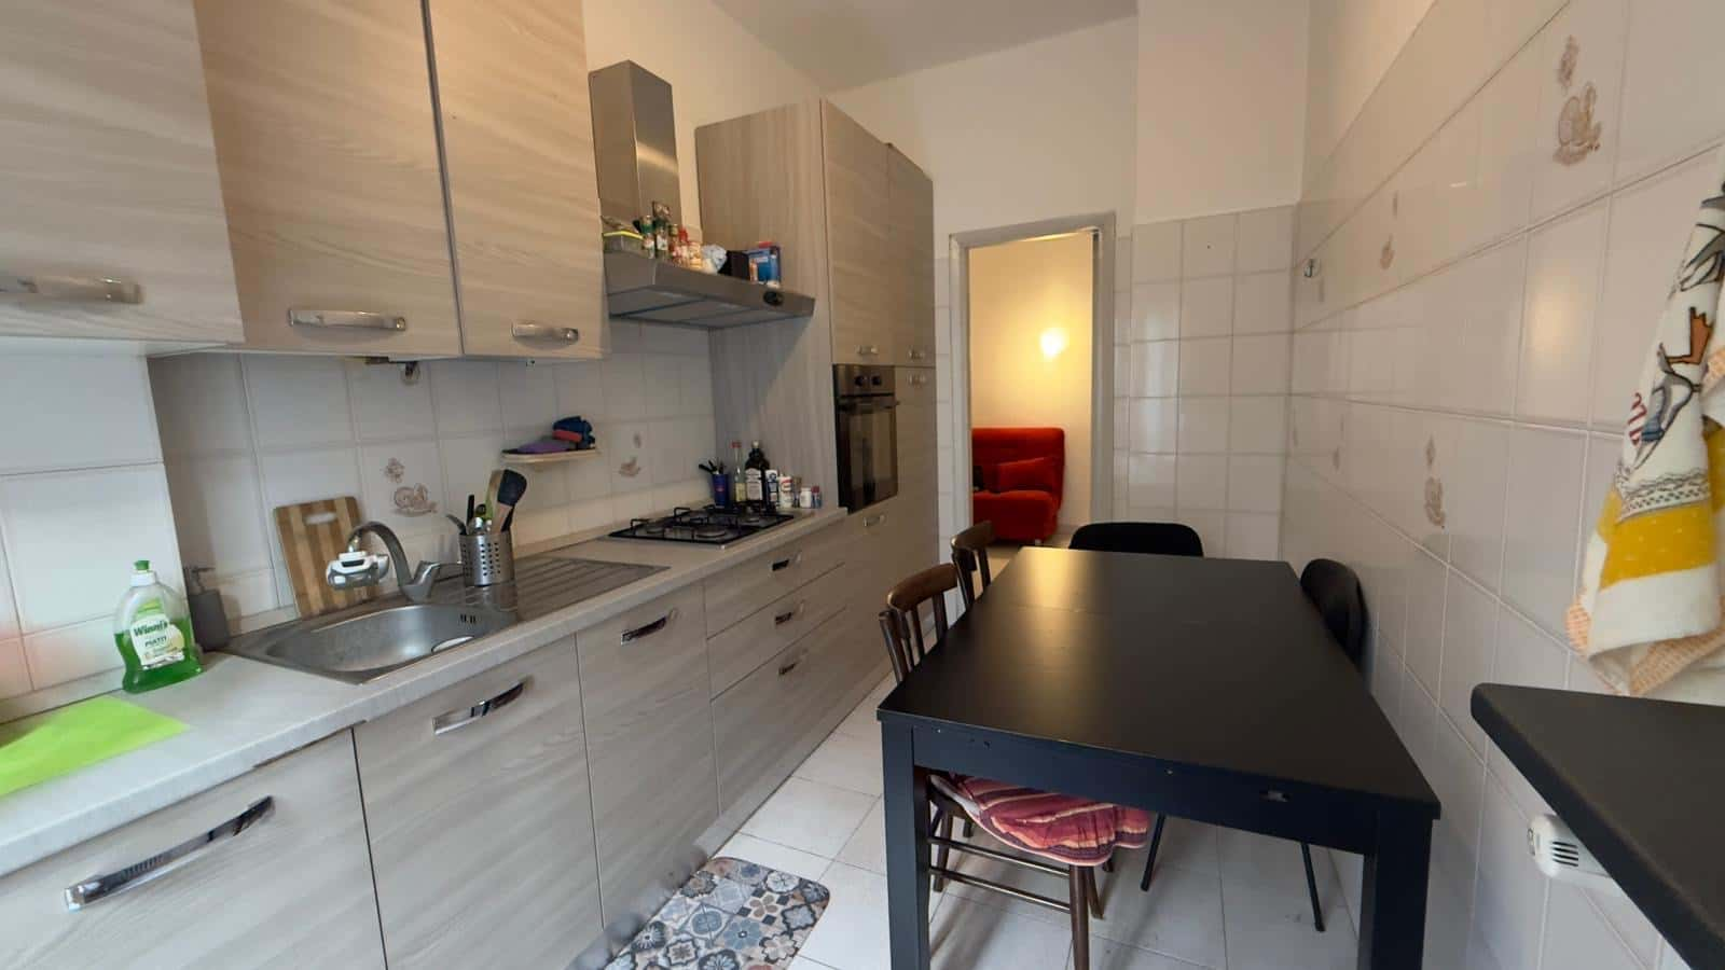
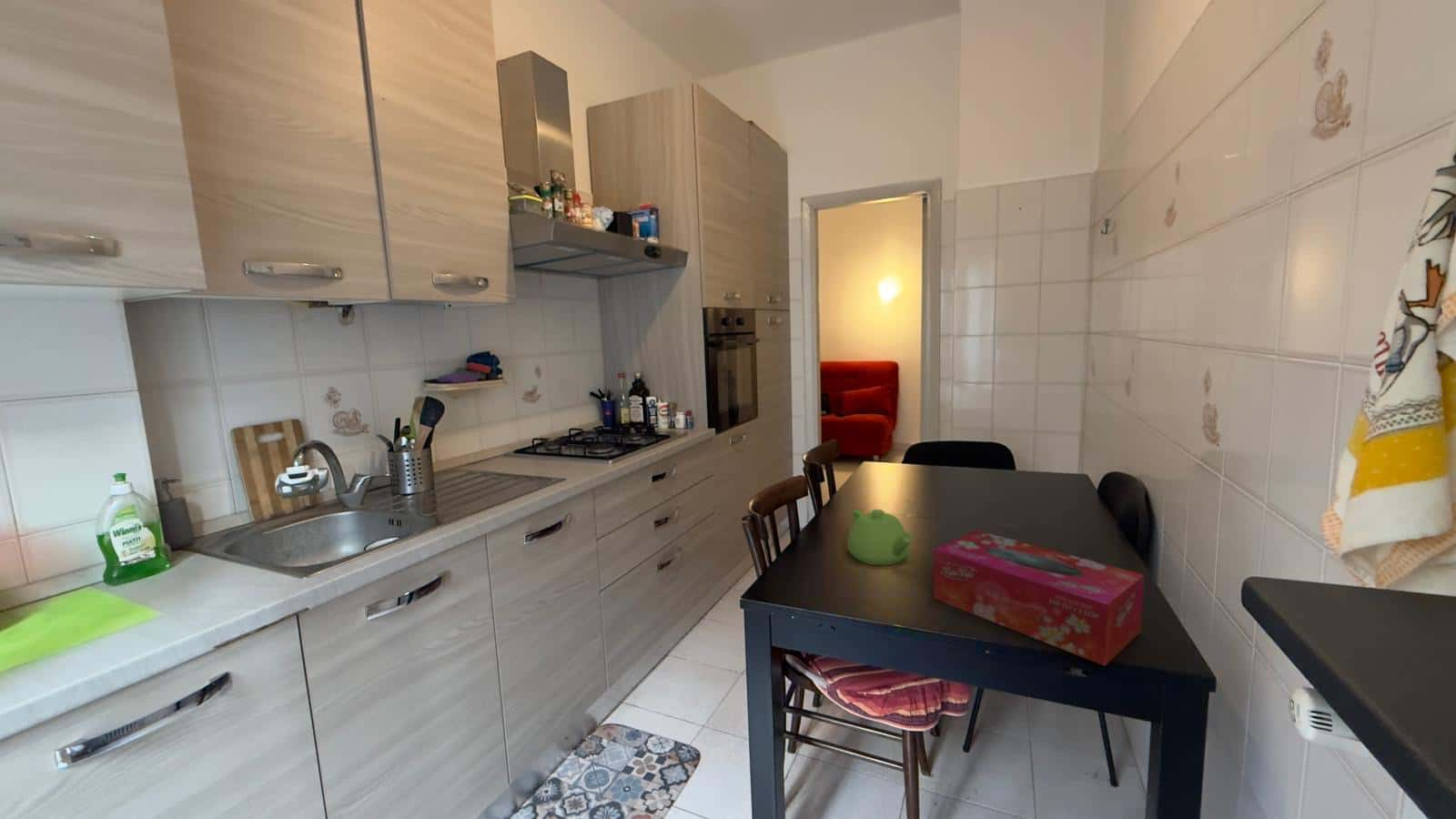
+ teapot (880, 533)
+ tissue box (1030, 587)
